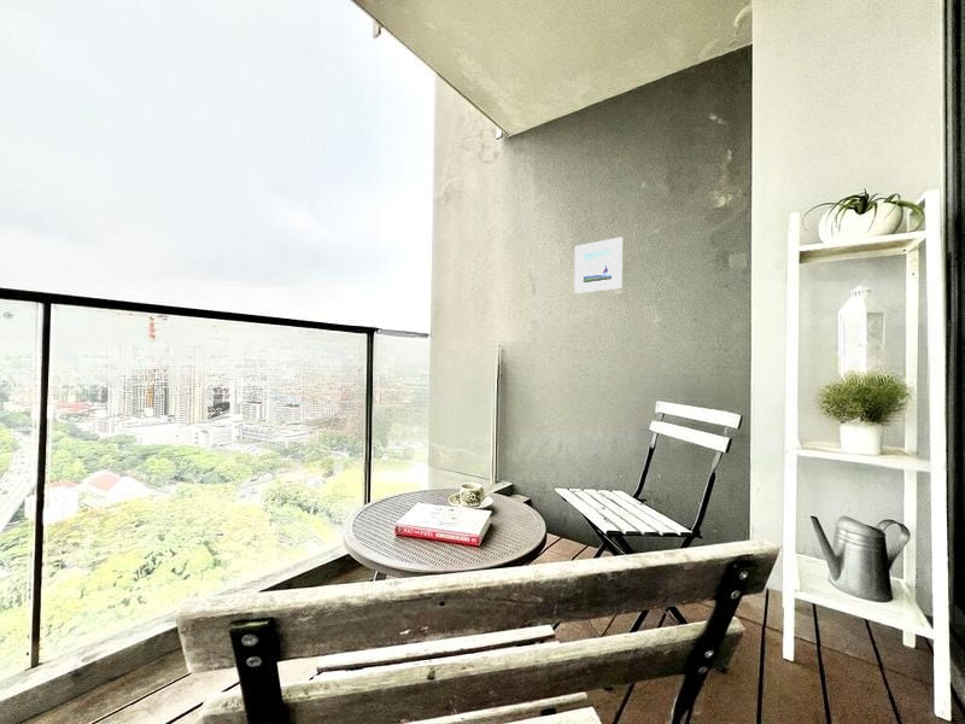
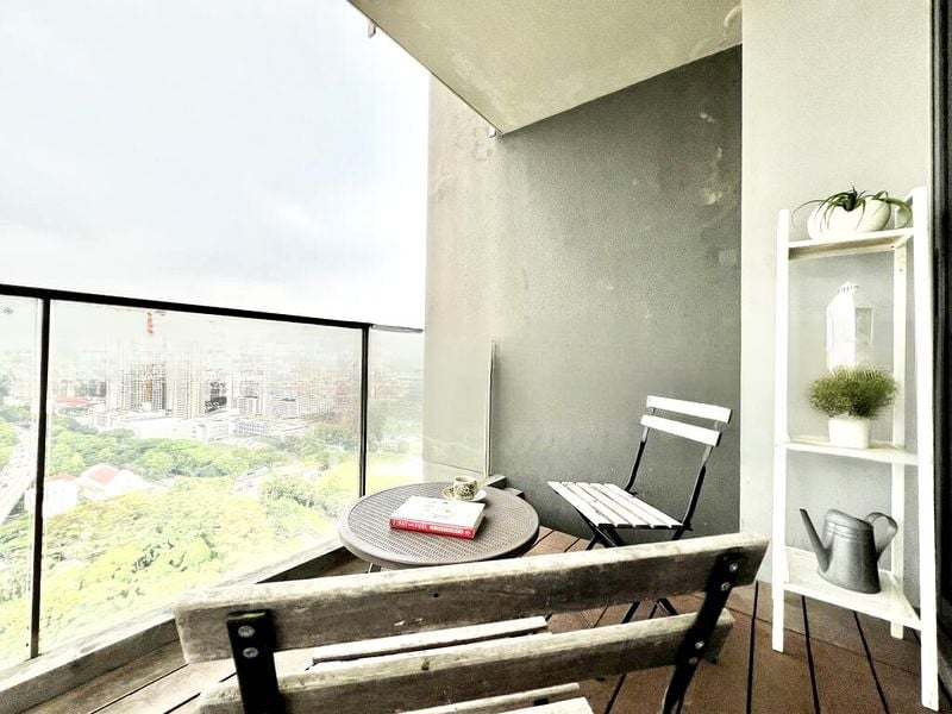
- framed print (597, 265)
